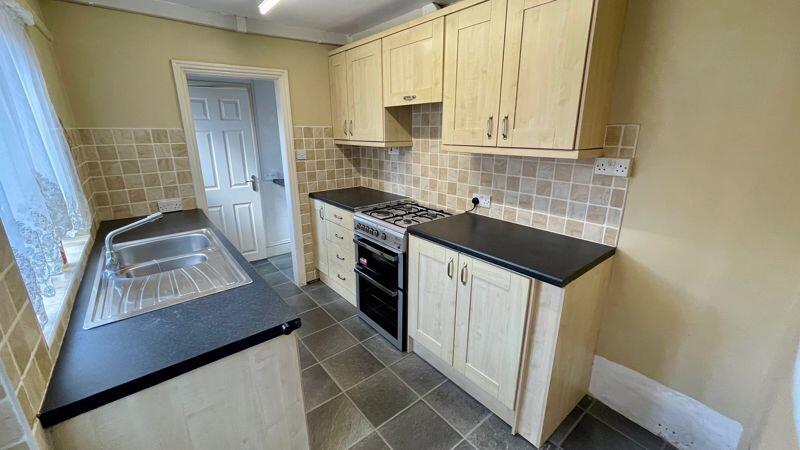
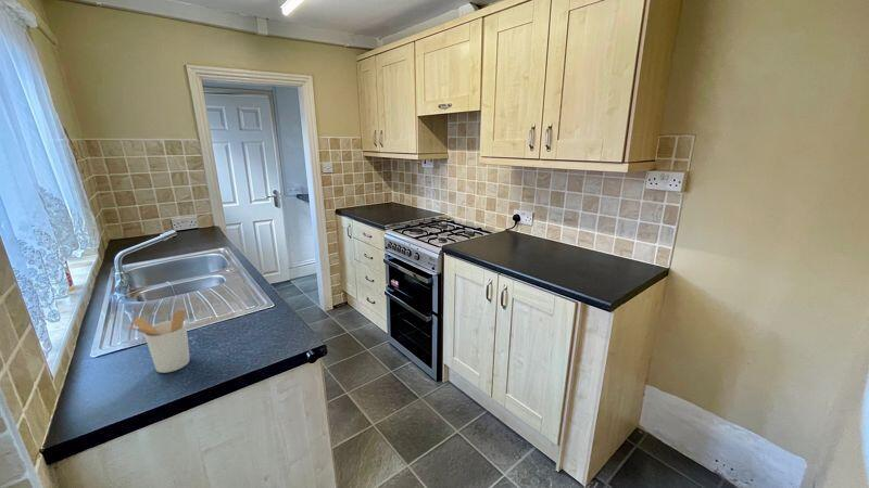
+ utensil holder (160, 342)
